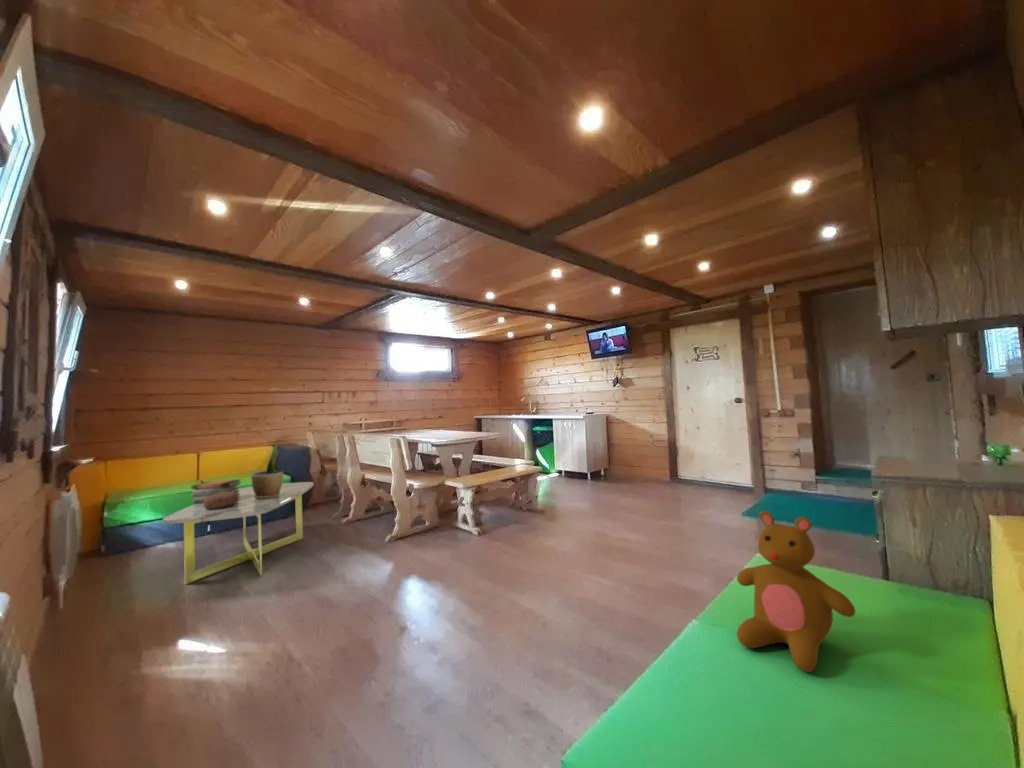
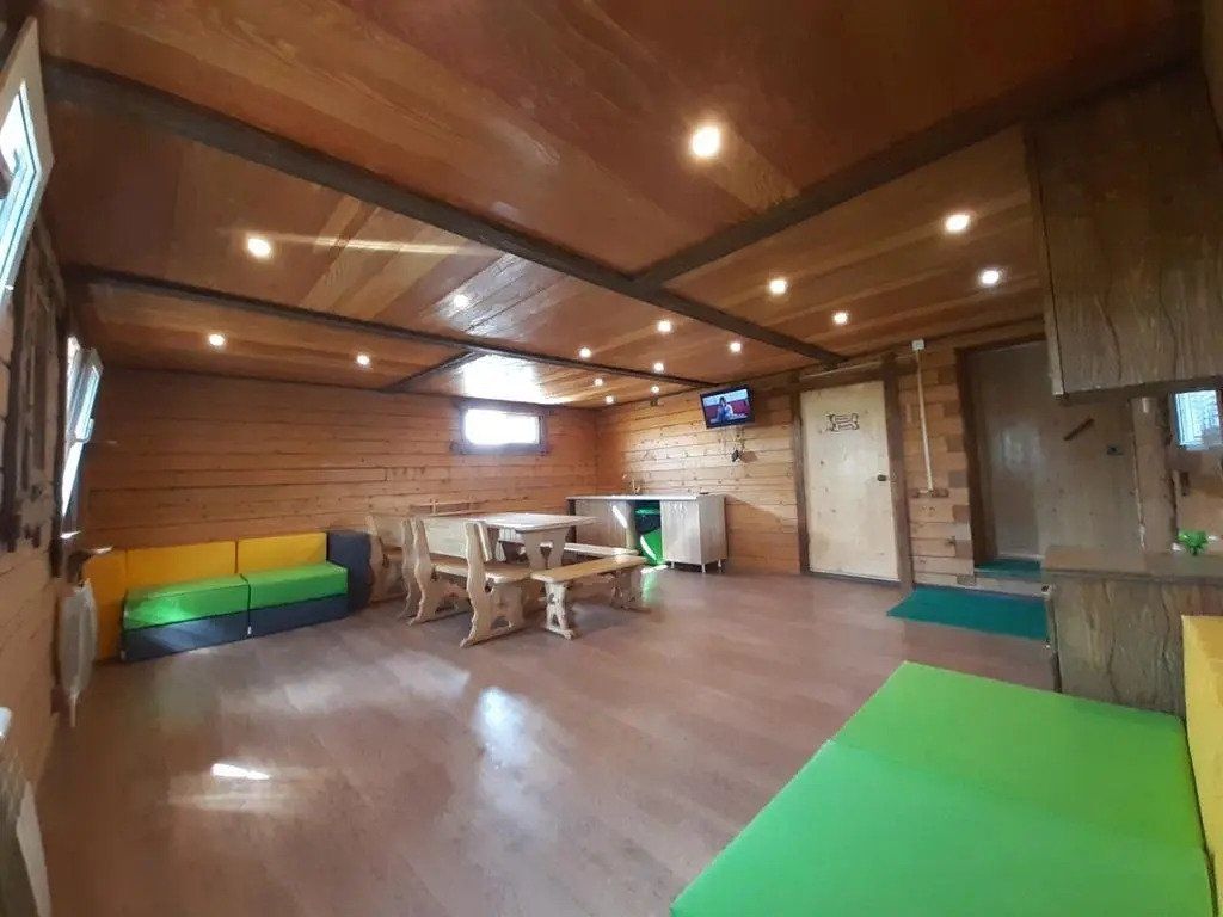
- coffee table (245, 527)
- teddy bear (782, 581)
- decorative bowl (221, 499)
- book stack (216, 491)
- potted plant (267, 471)
